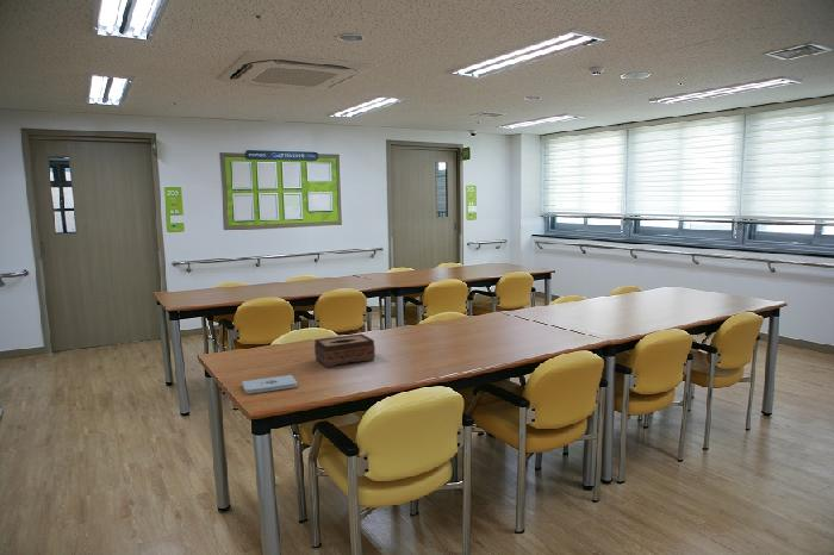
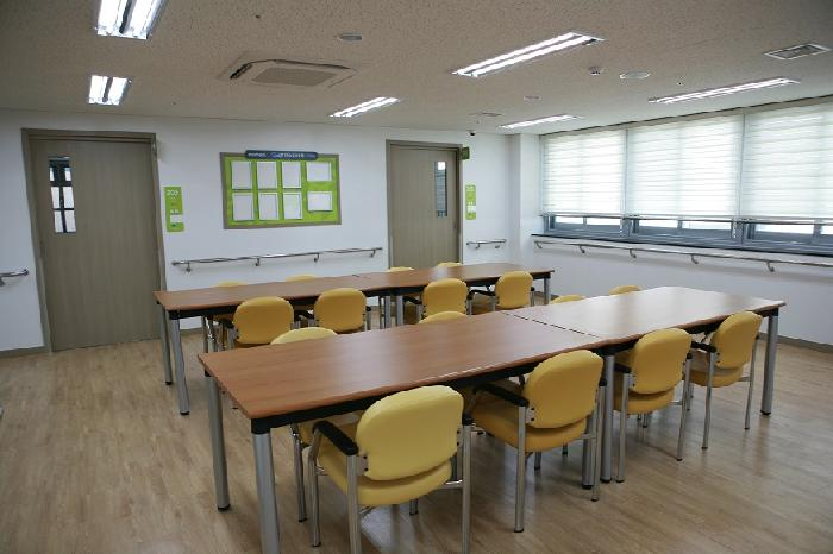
- tissue box (344, 349)
- notepad (269, 383)
